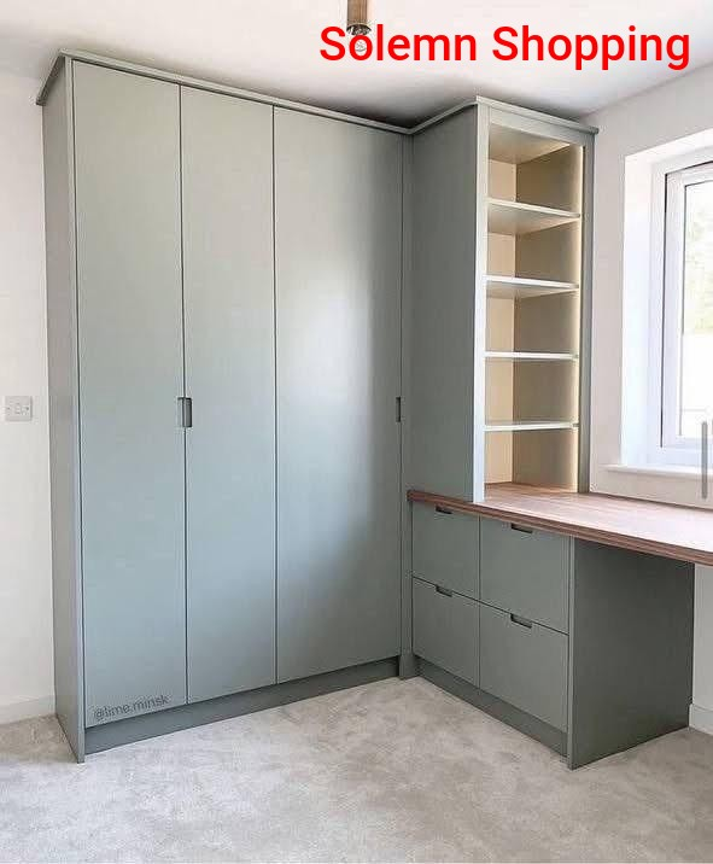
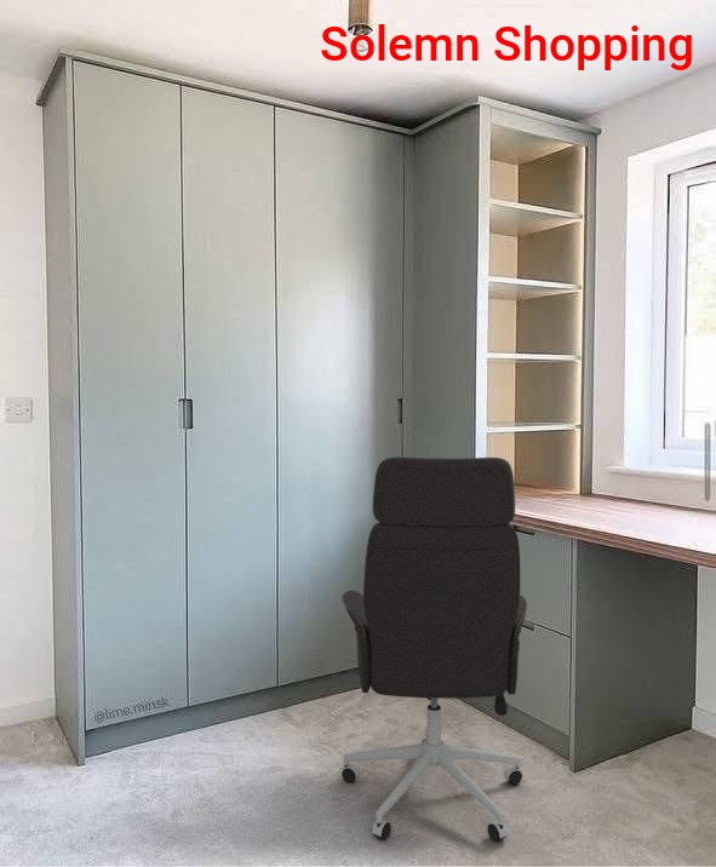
+ office chair (435, 627)
